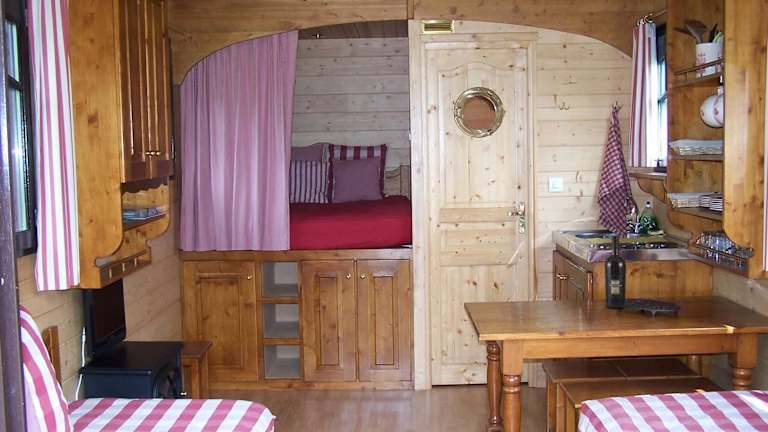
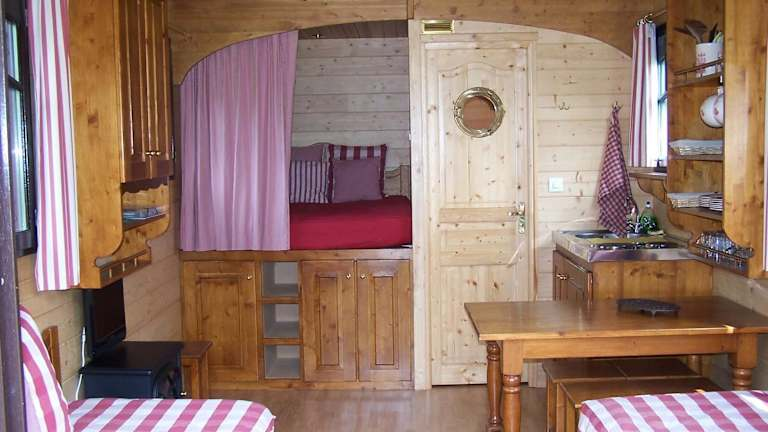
- wine bottle (615, 271)
